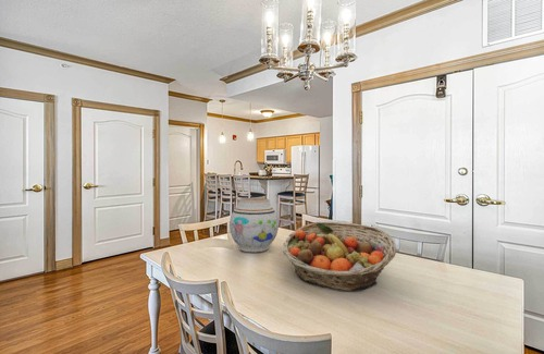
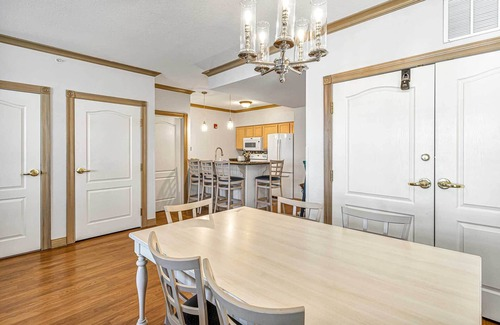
- fruit basket (335, 252)
- vase (254, 223)
